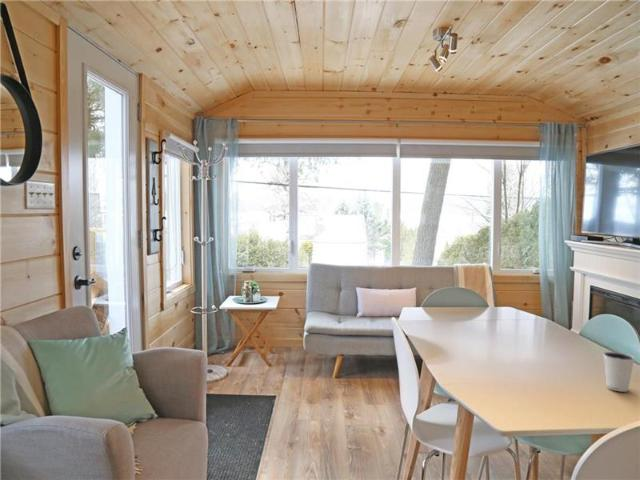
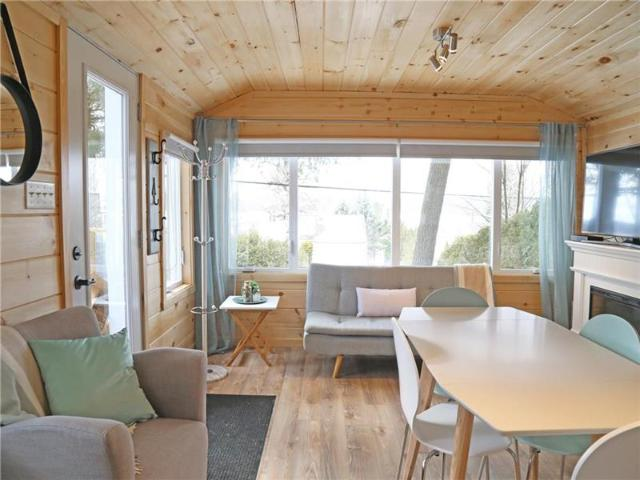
- dixie cup (618, 372)
